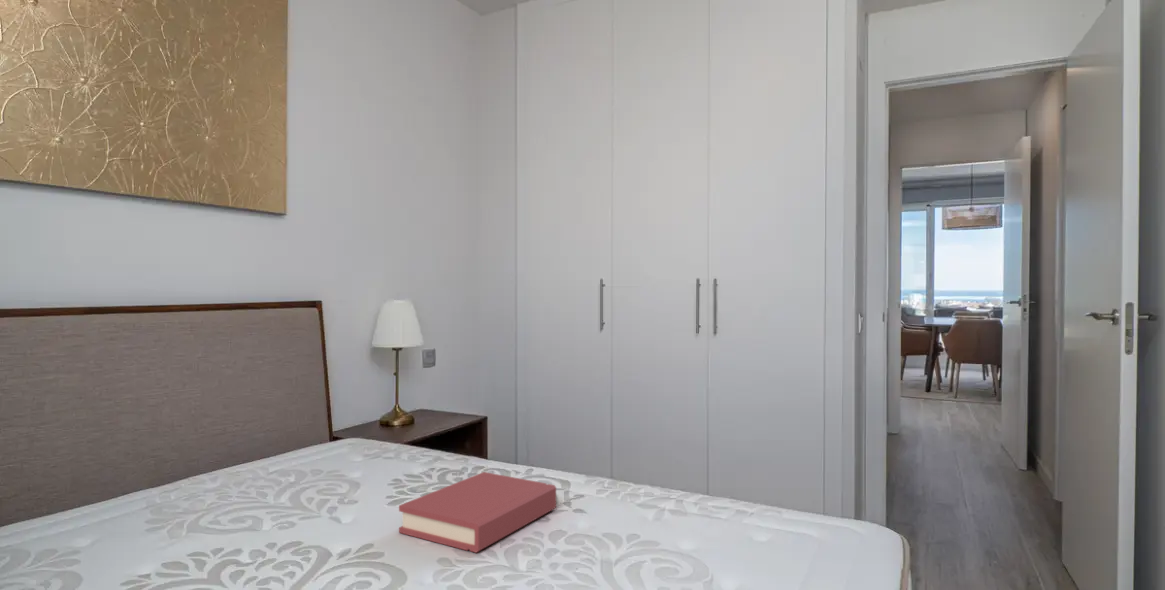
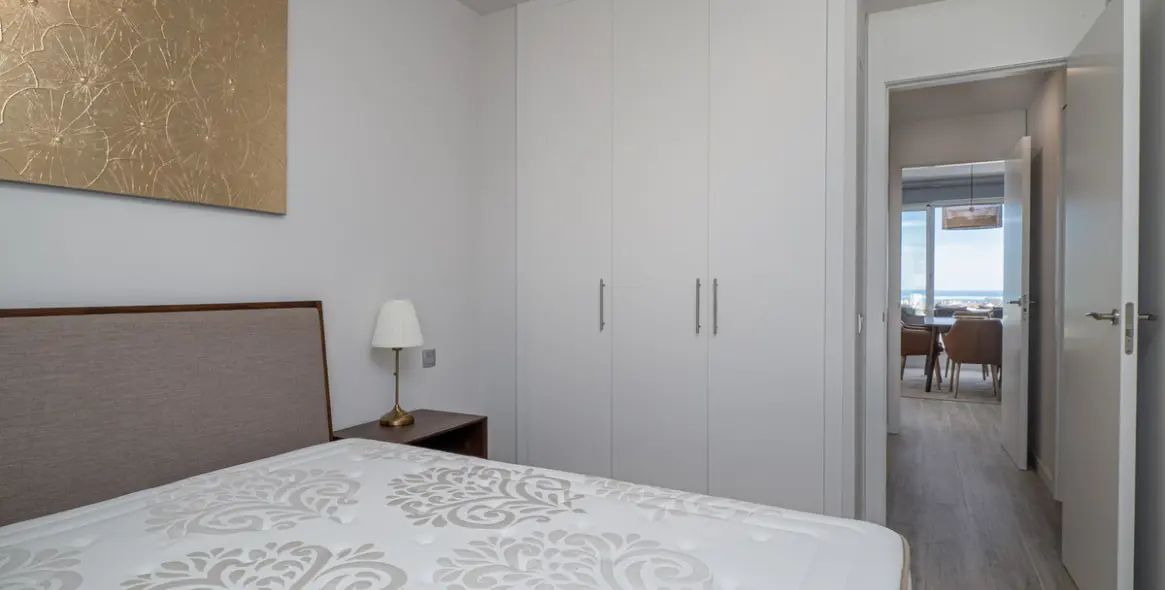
- hardback book (481, 507)
